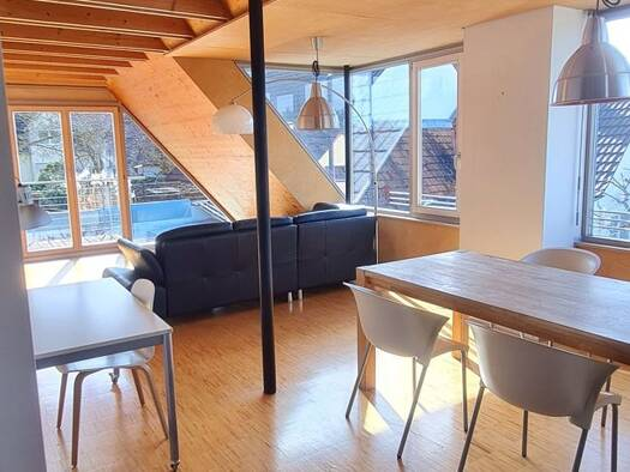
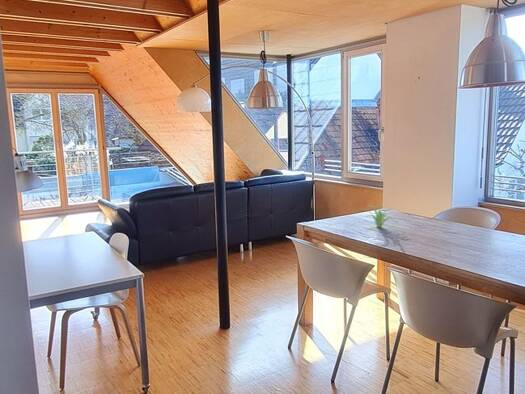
+ plant (378, 217)
